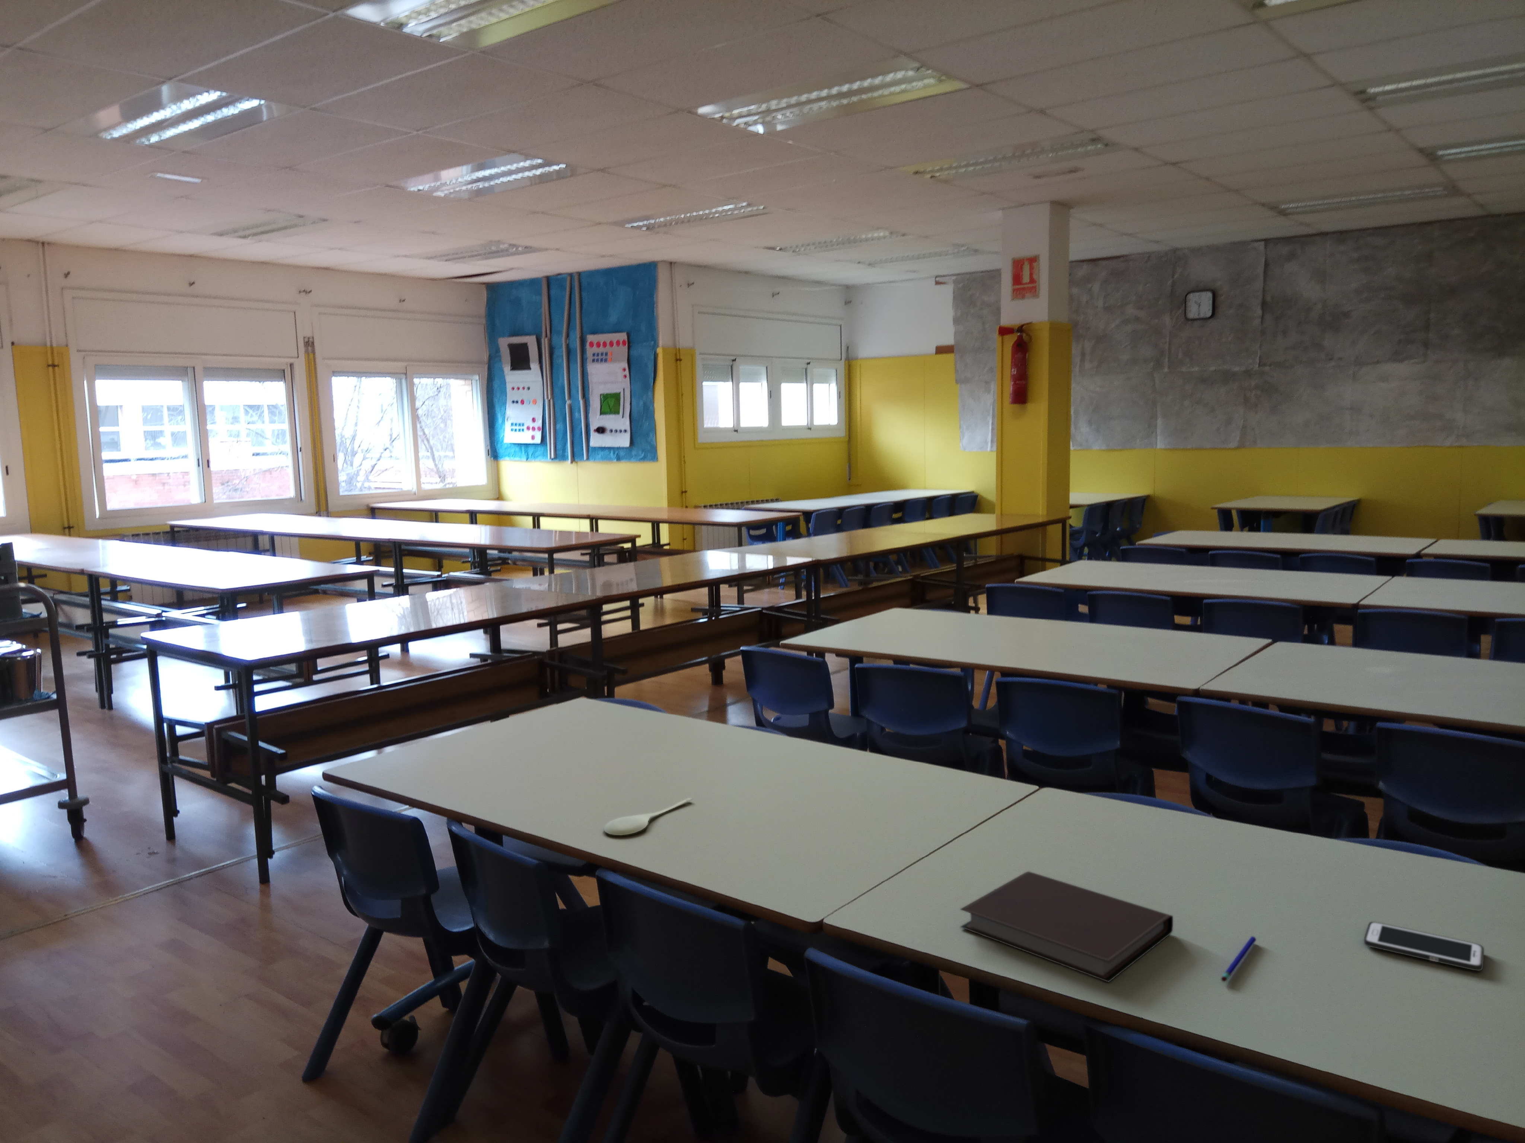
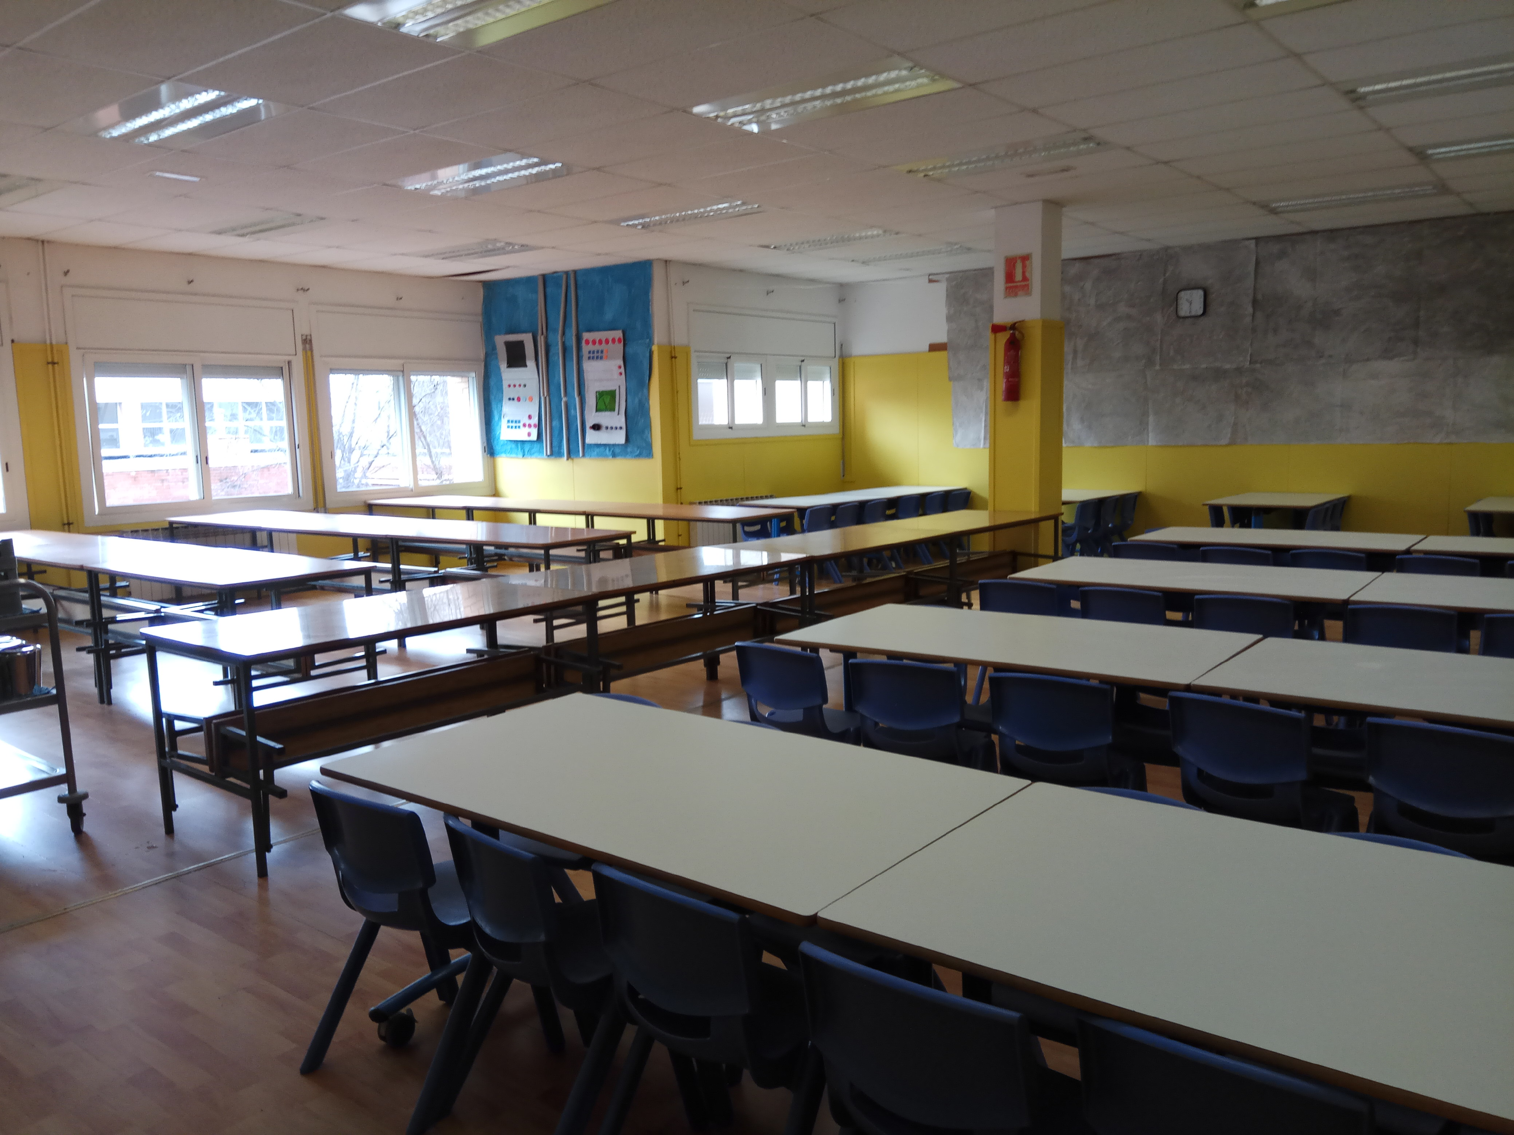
- notebook (1065, 921)
- spoon (652, 814)
- pen (1239, 958)
- cell phone (1423, 945)
